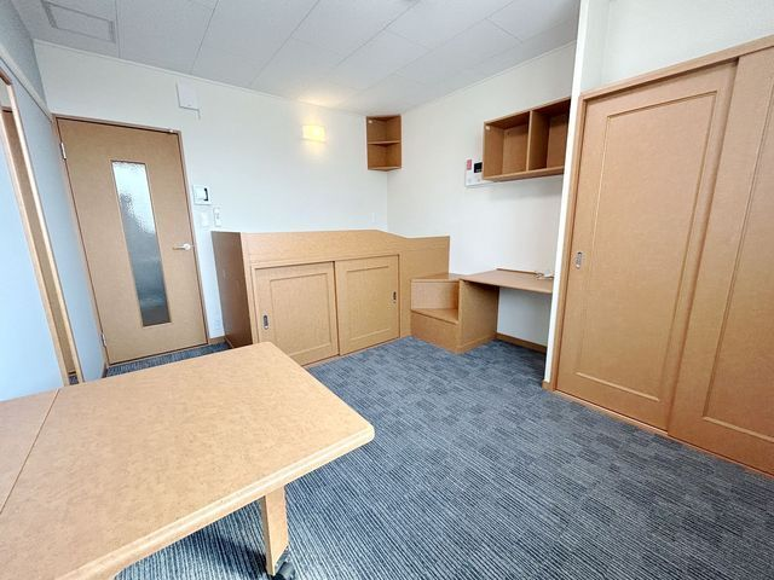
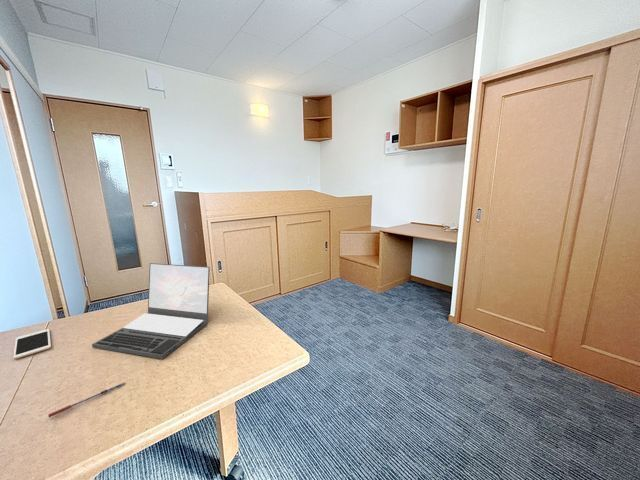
+ laptop (155, 304)
+ cell phone (33, 342)
+ pen (89, 397)
